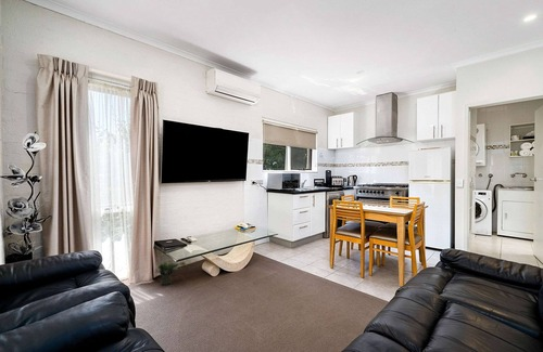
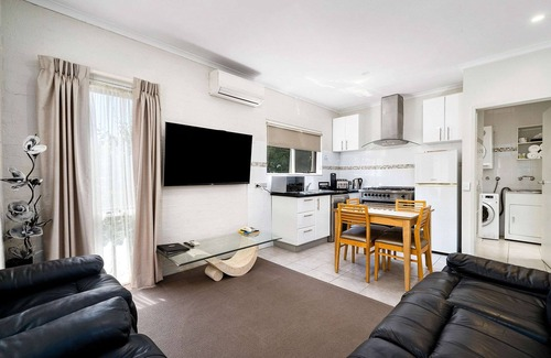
- potted plant (171, 269)
